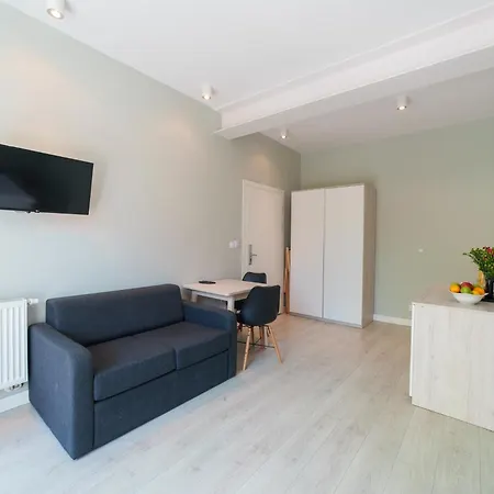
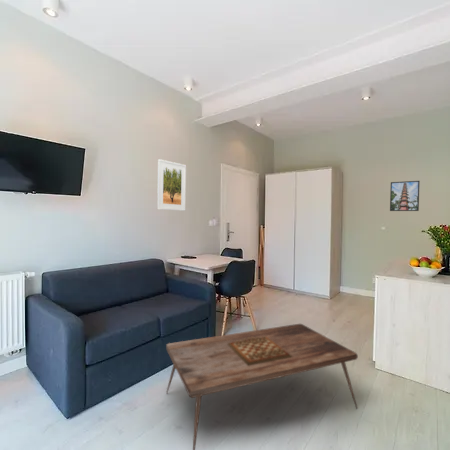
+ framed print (172, 186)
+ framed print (404, 196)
+ coffee table (259, 371)
